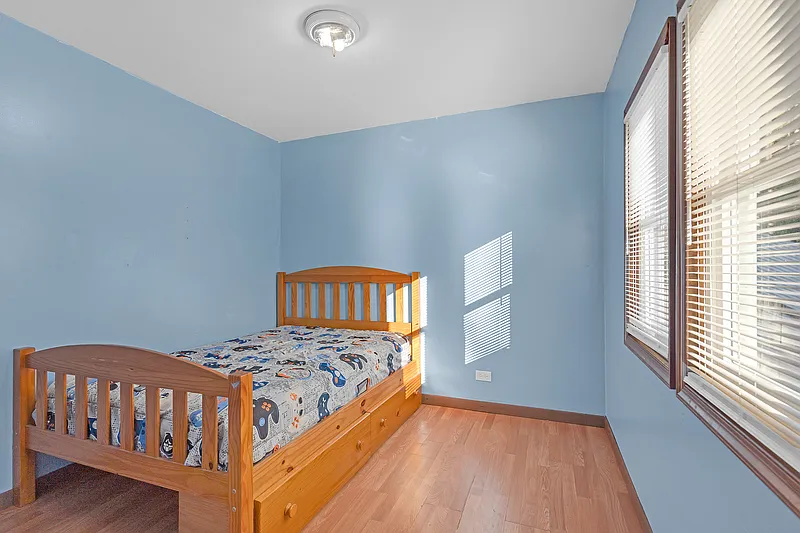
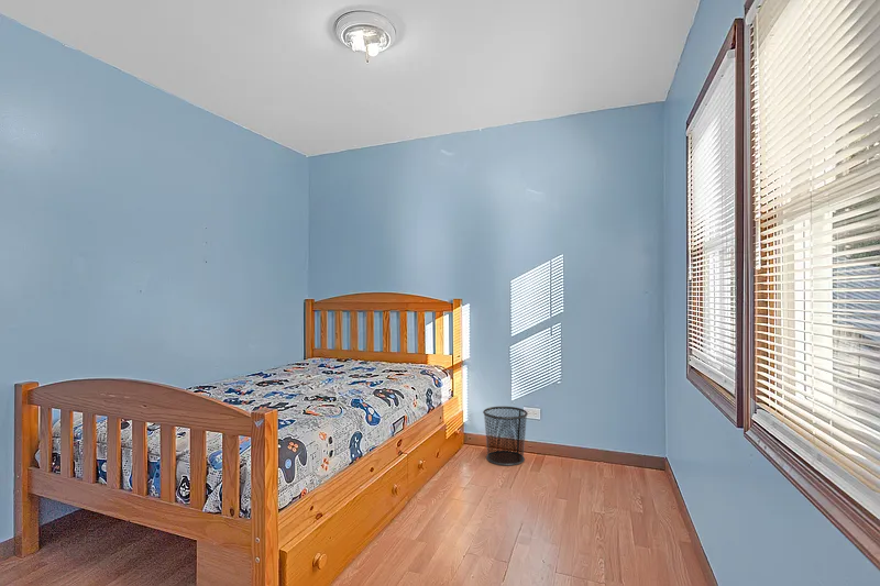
+ waste bin (505, 434)
